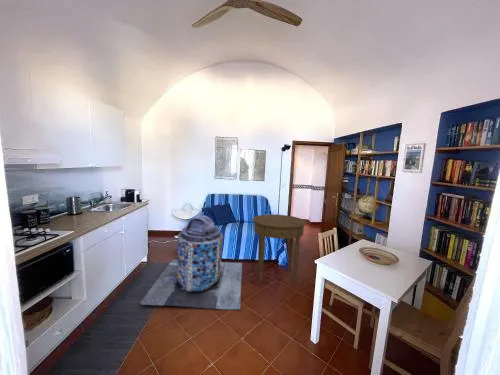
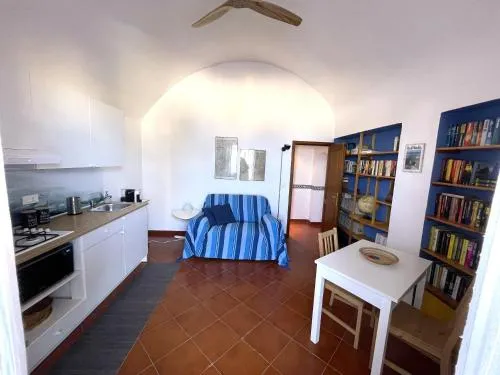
- side table (280, 238)
- trash can (200, 249)
